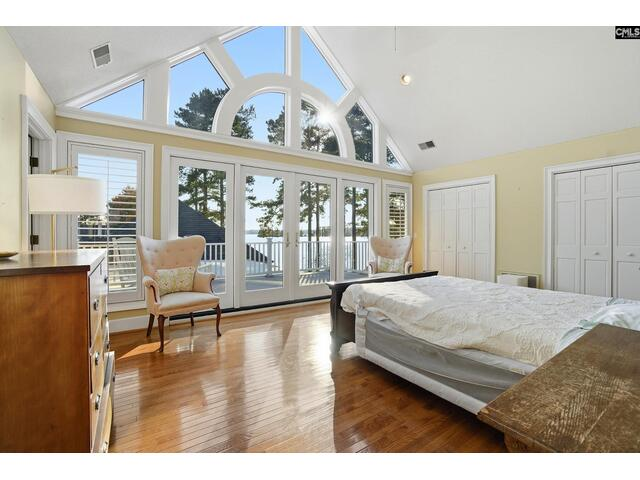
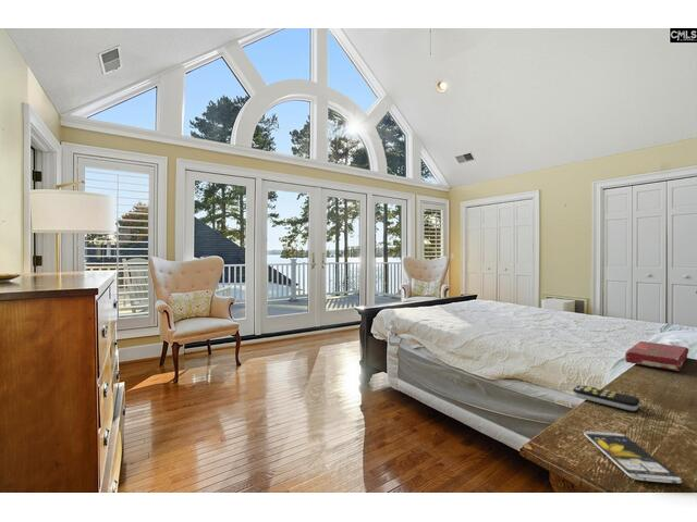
+ smartphone (626, 453)
+ remote control (604, 396)
+ book (657, 353)
